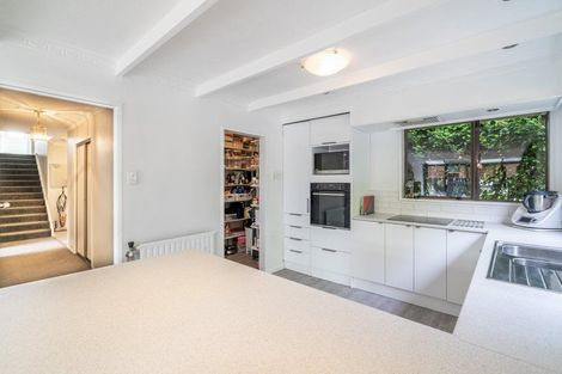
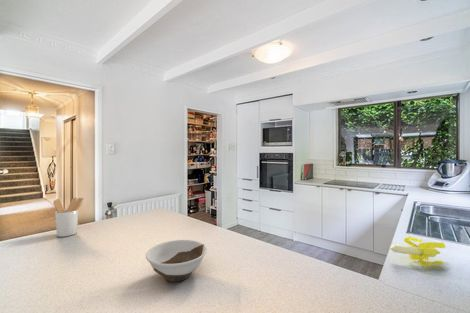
+ banana (418, 250)
+ utensil holder (70, 215)
+ bowl (177, 262)
